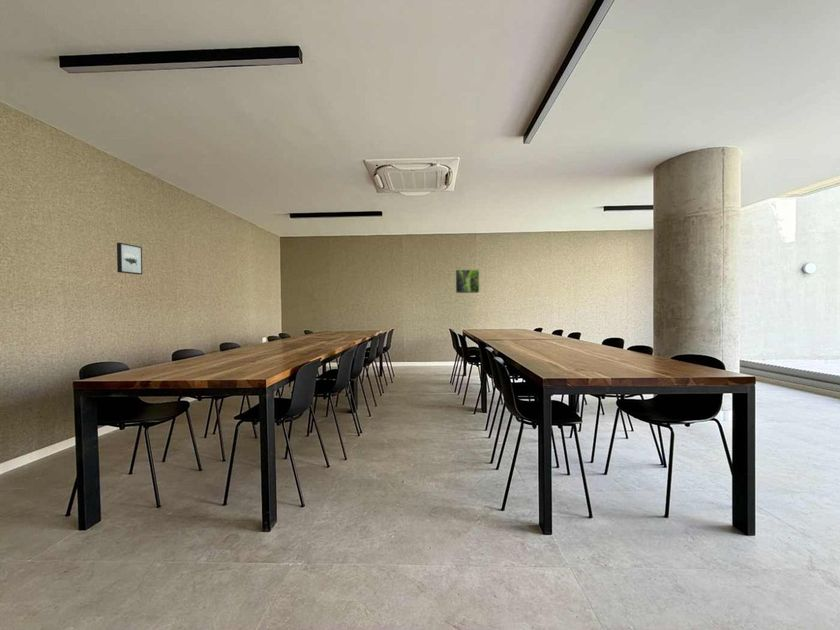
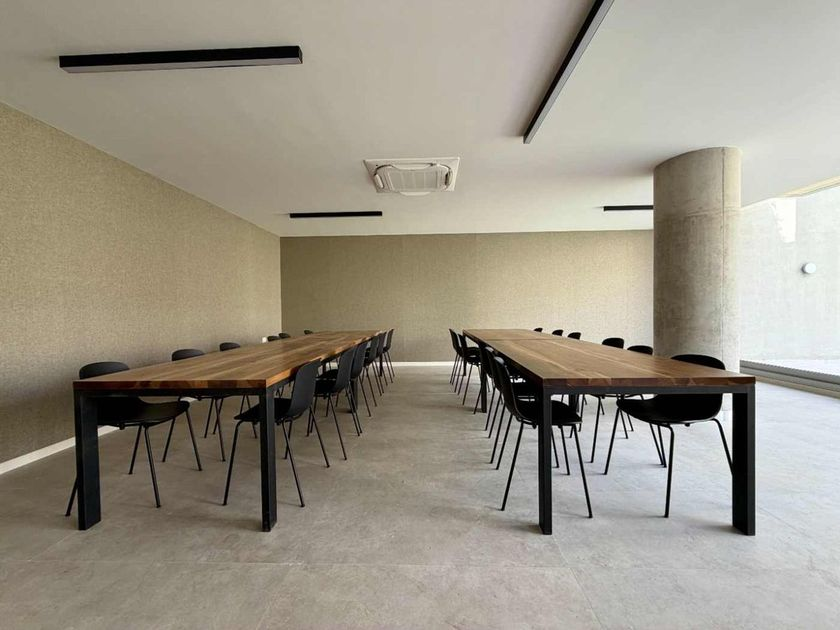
- wall art (130, 259)
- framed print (467, 281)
